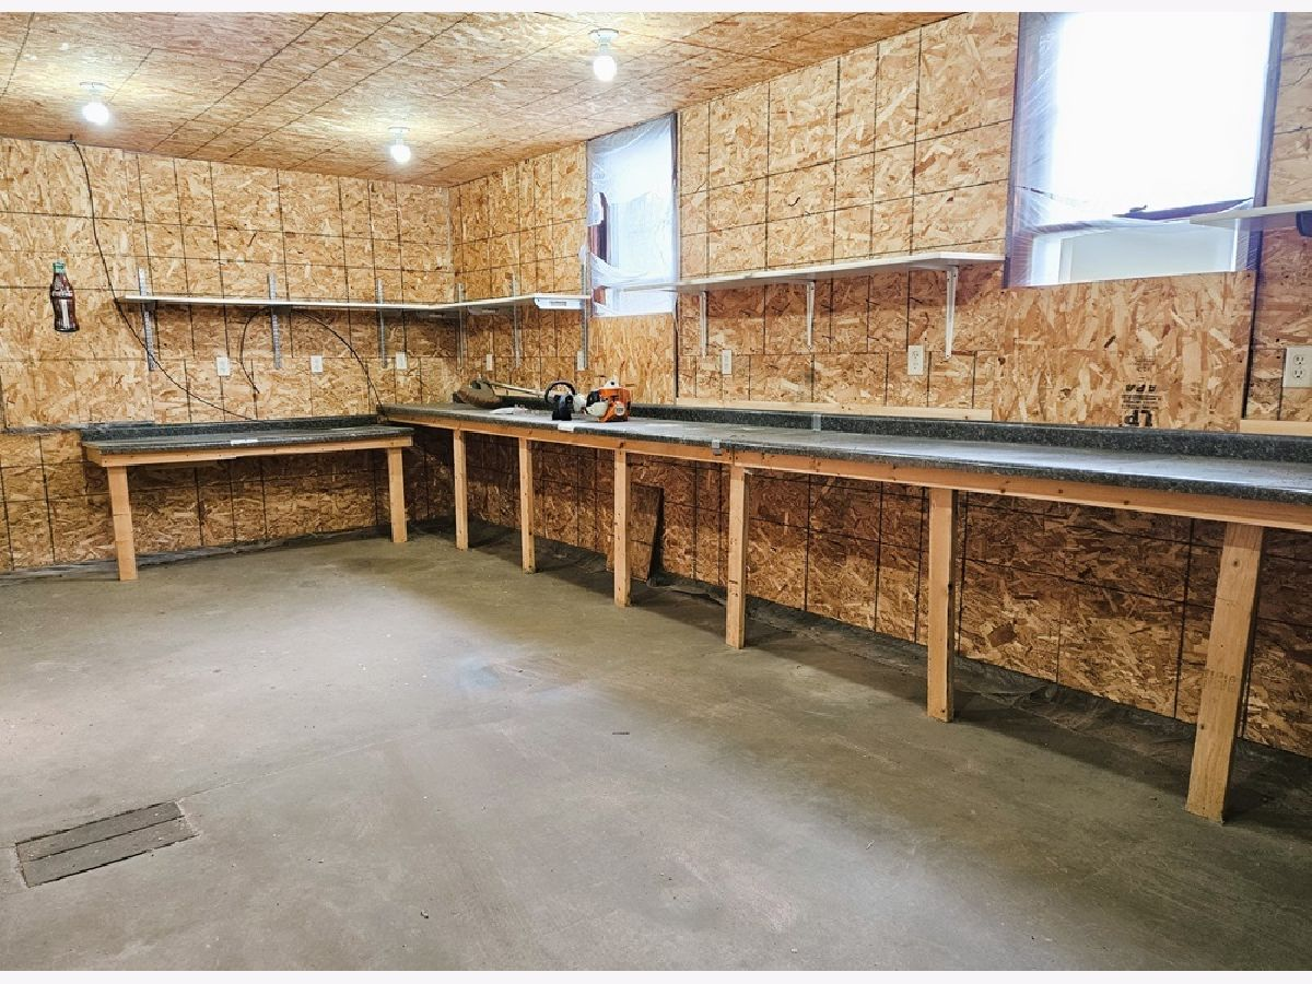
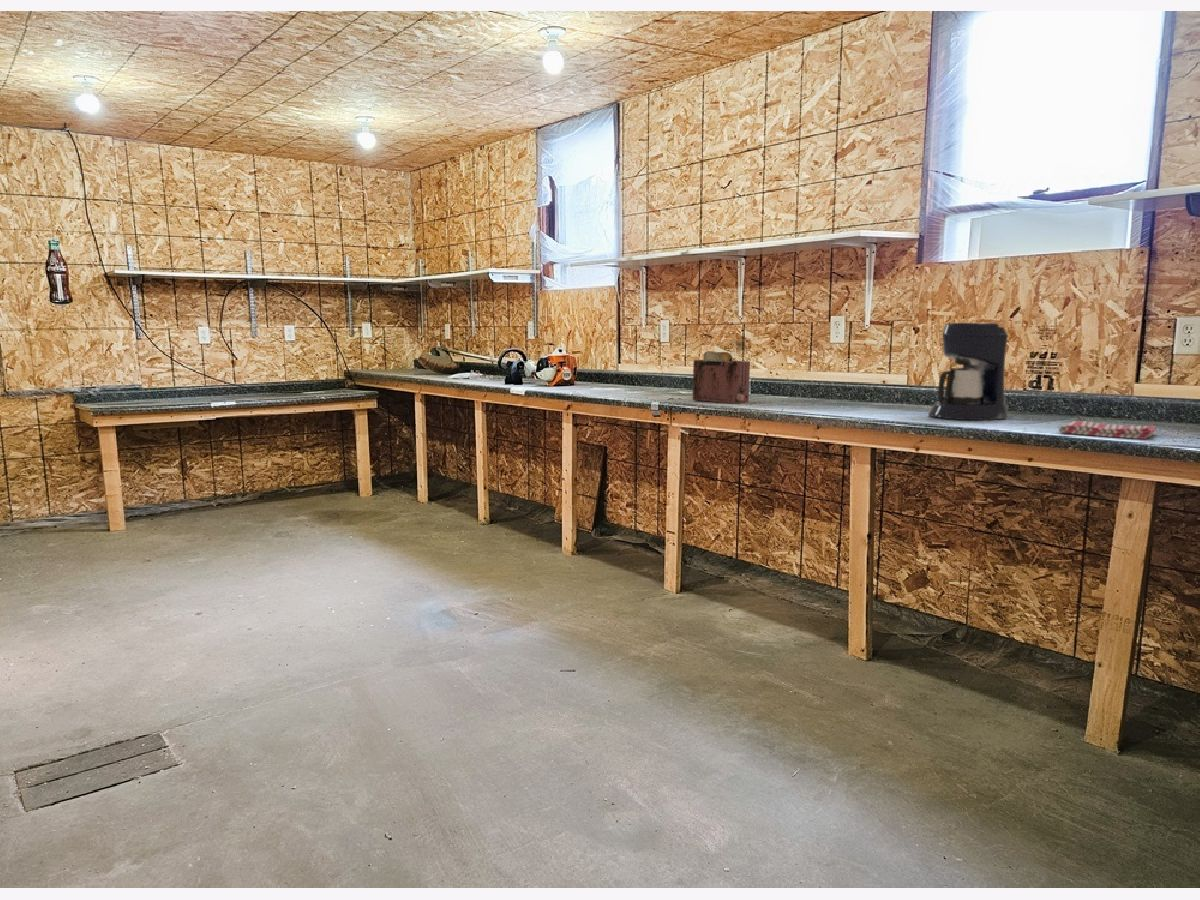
+ coffee maker (971, 370)
+ toaster (723, 376)
+ dish towel (1107, 427)
